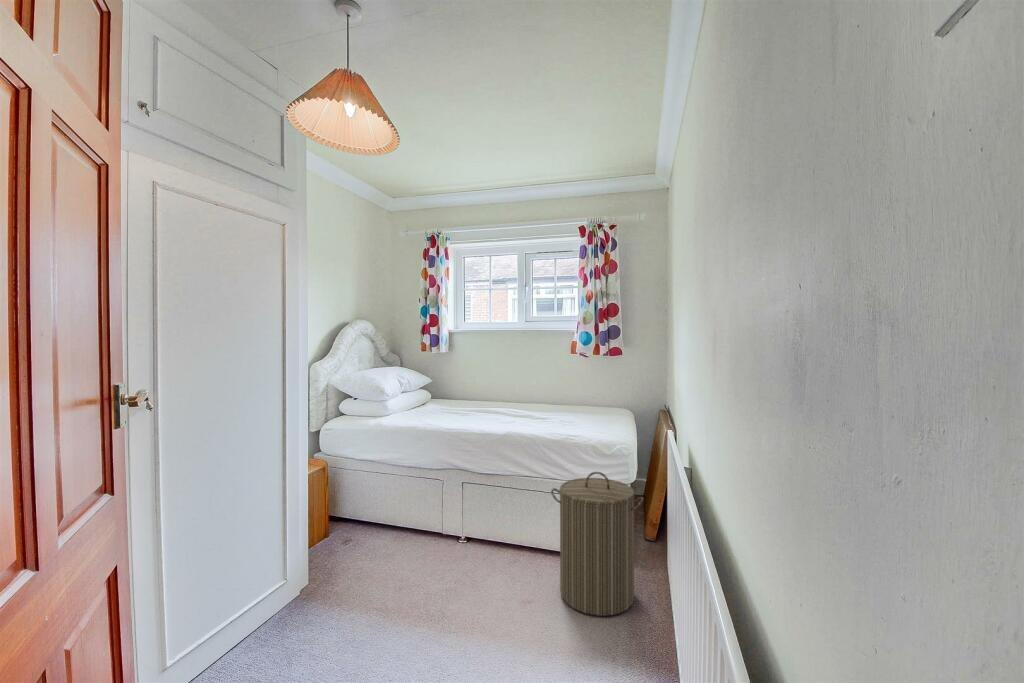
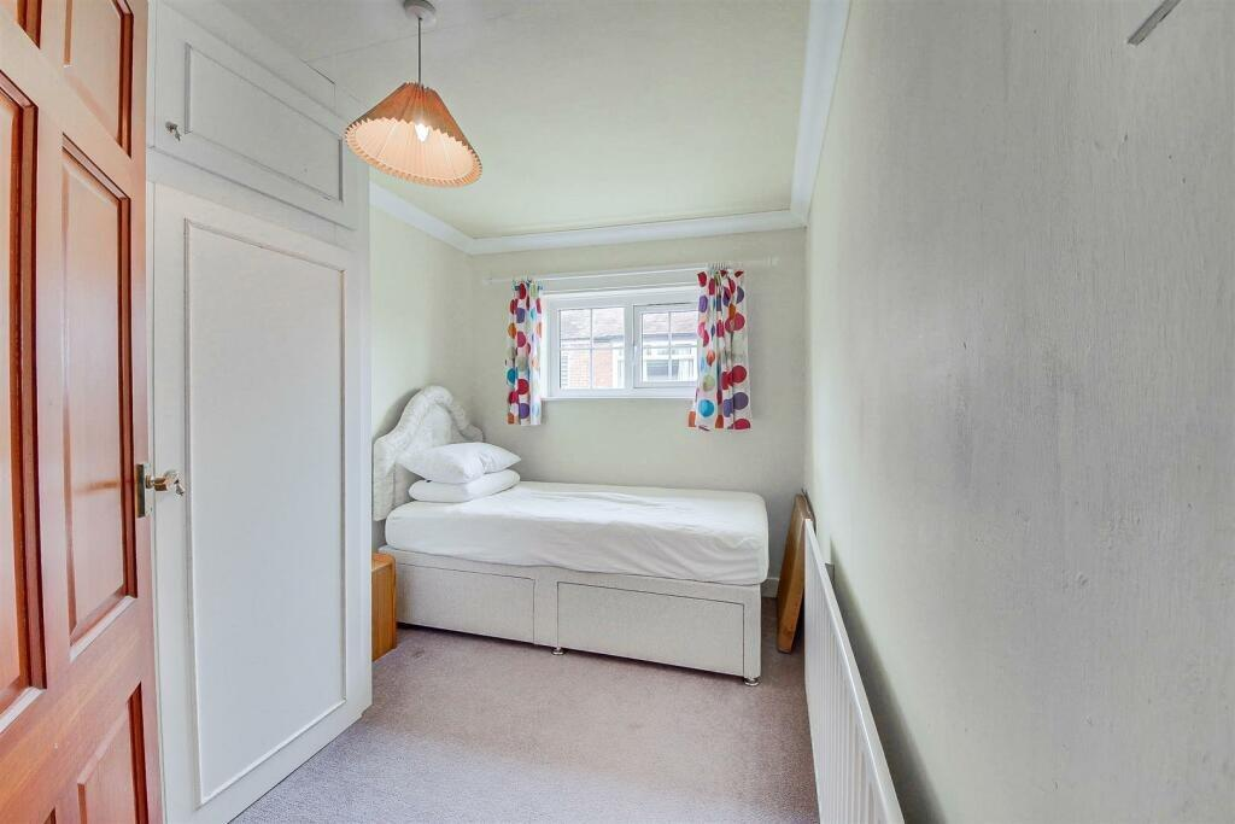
- laundry hamper (596, 533)
